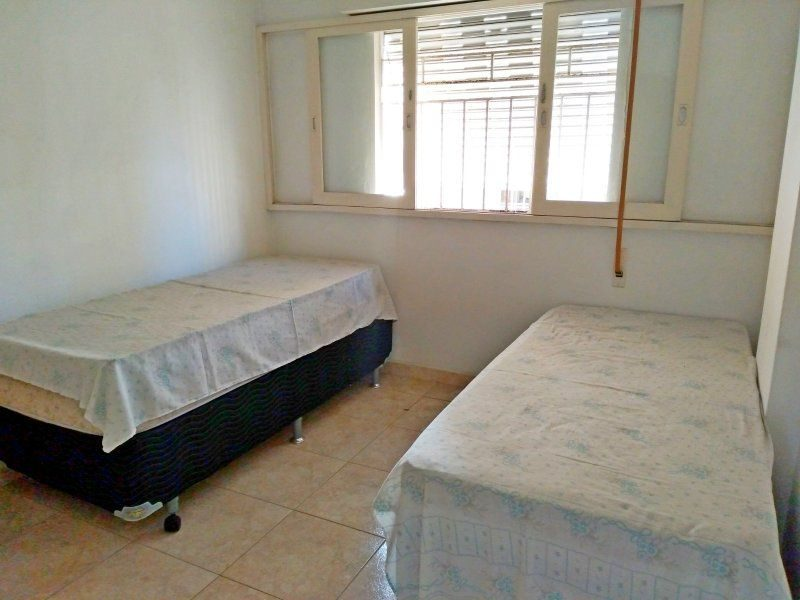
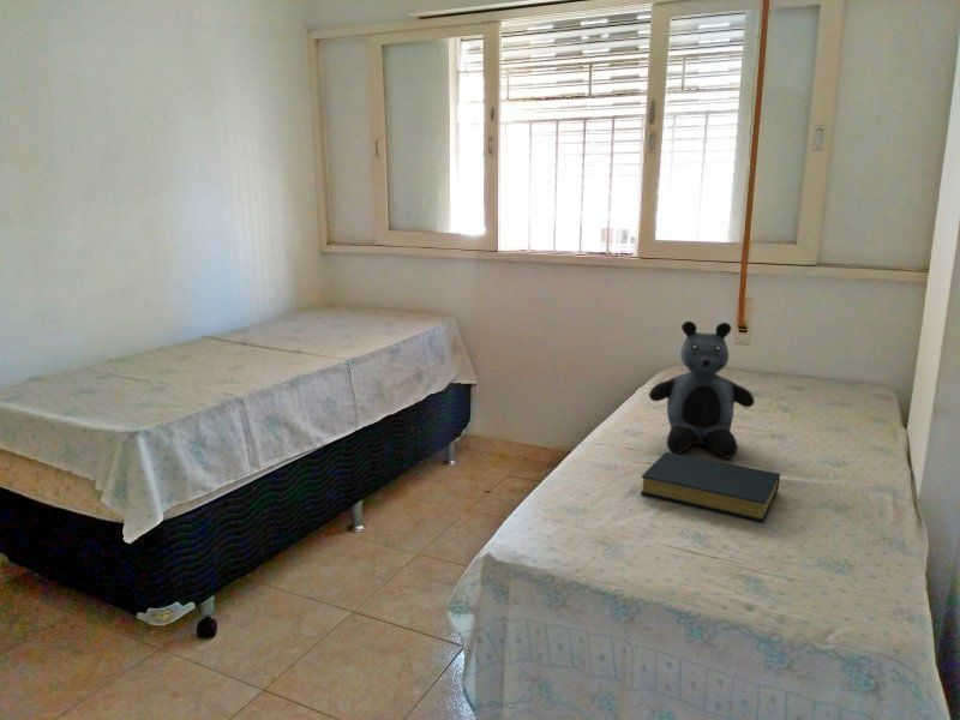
+ hardback book (709, 482)
+ teddy bear (703, 385)
